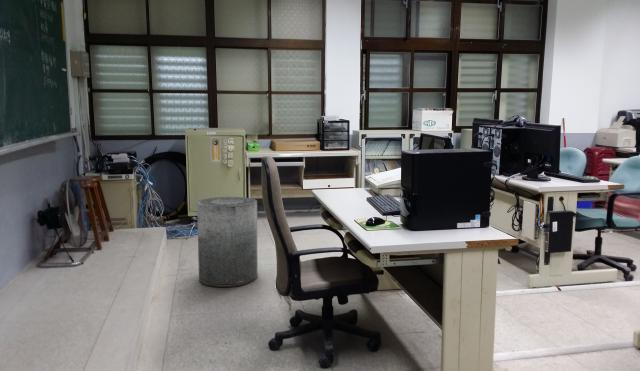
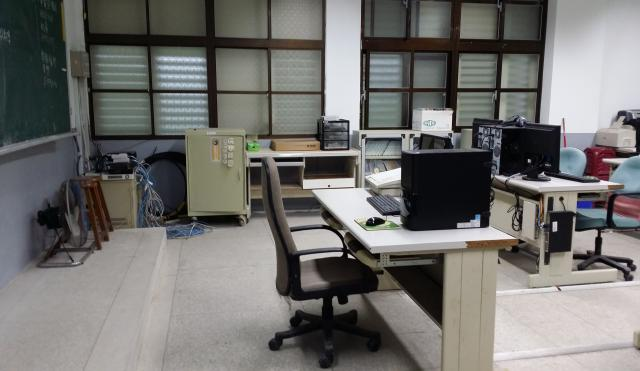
- trash can (227, 239)
